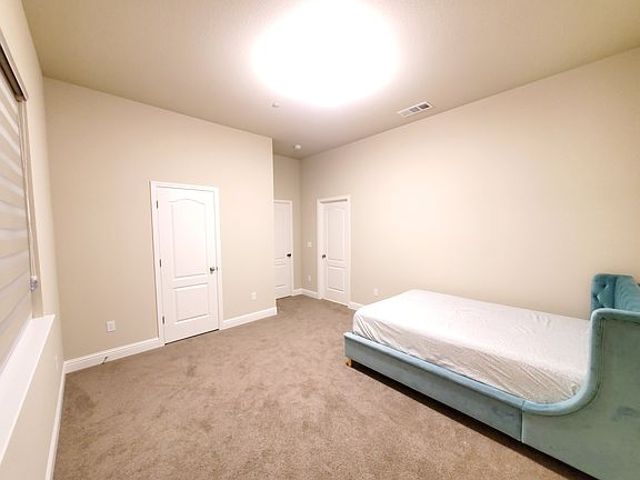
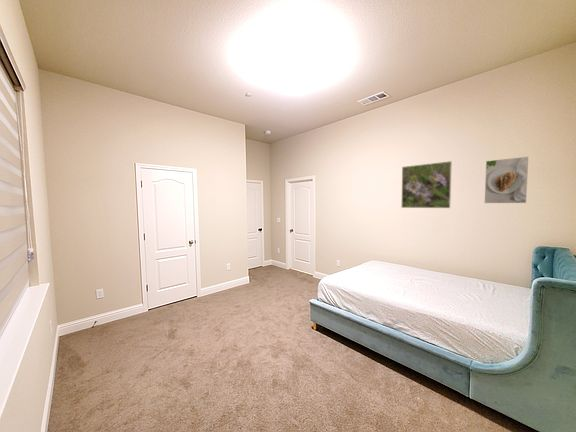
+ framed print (505, 181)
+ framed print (424, 186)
